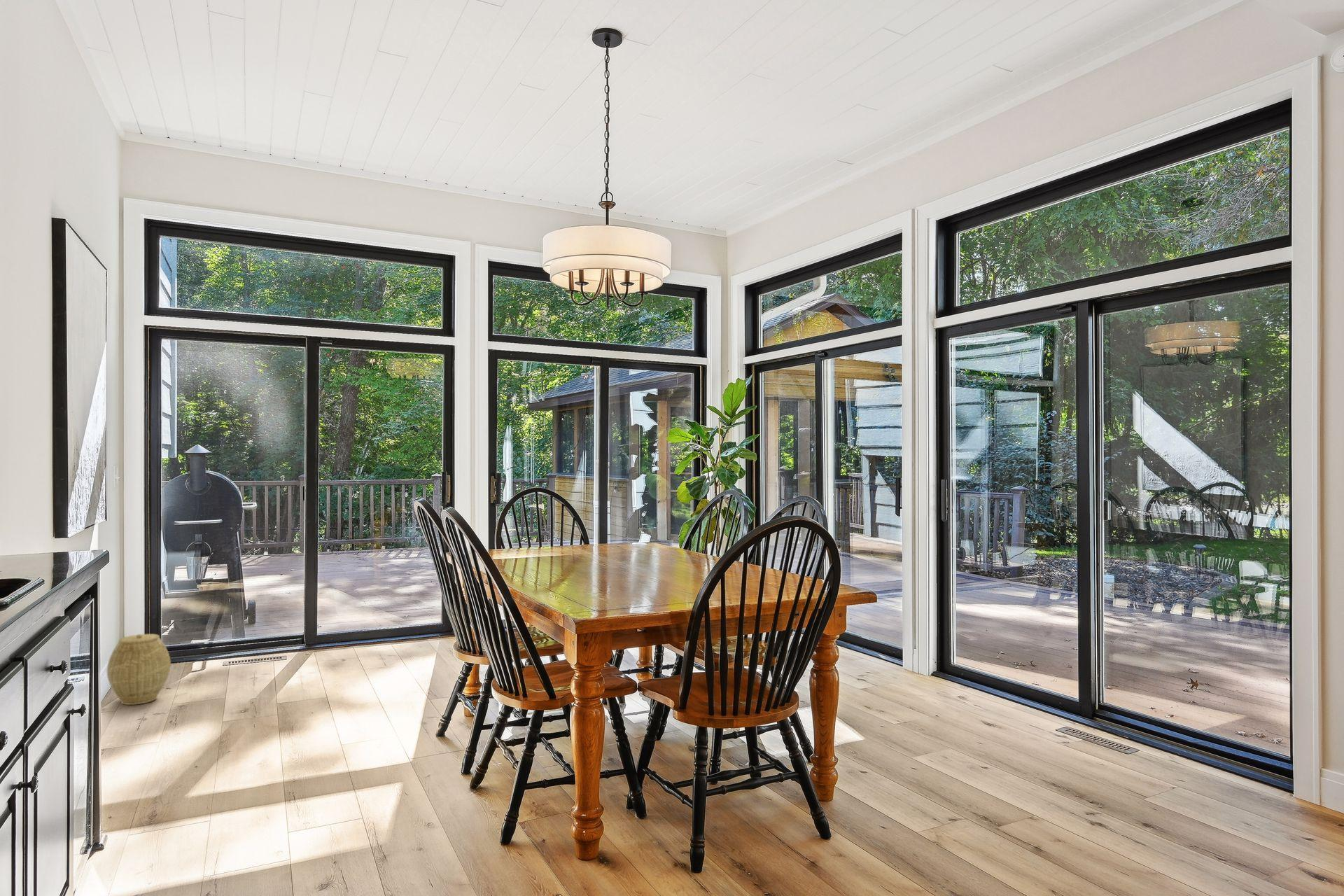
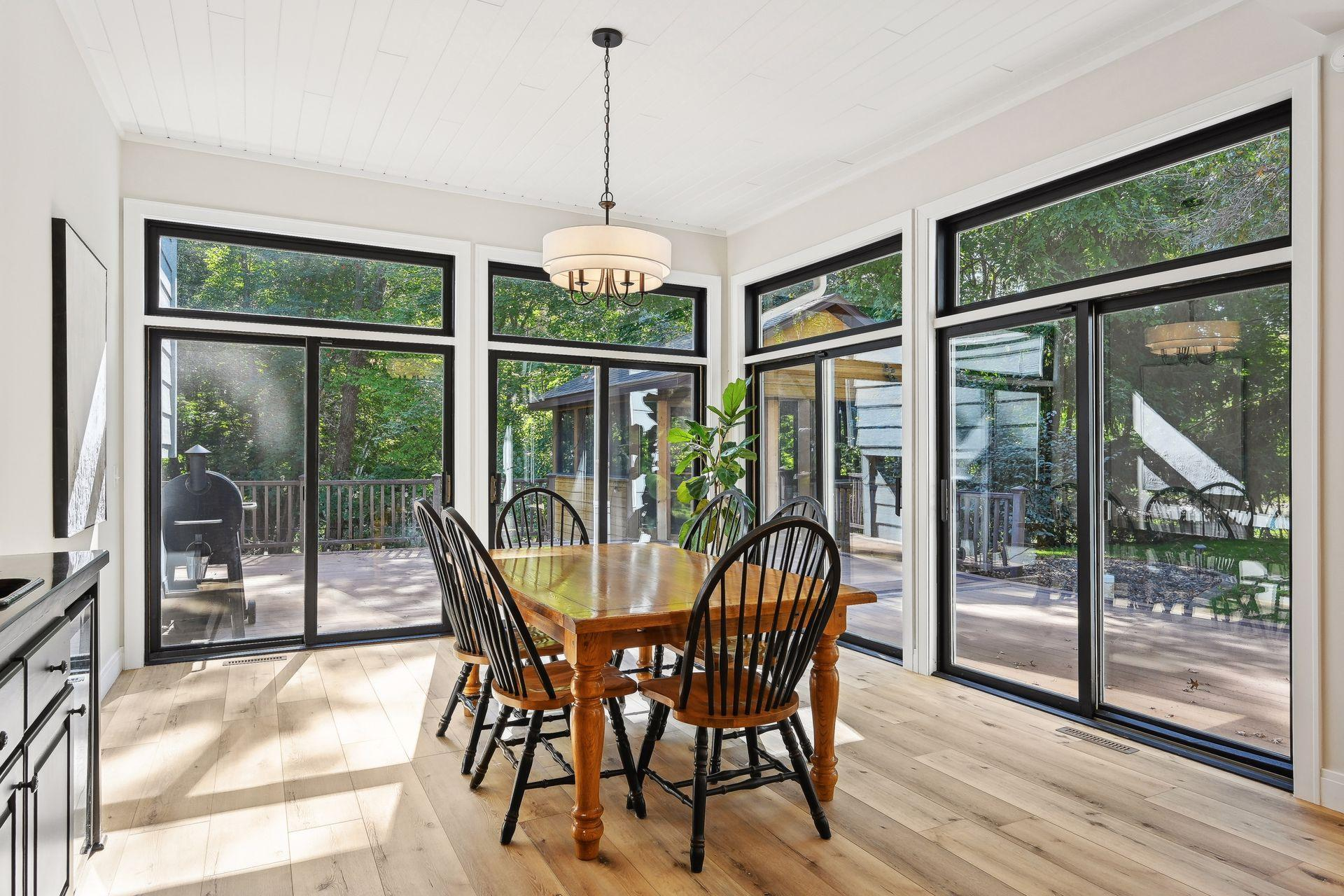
- woven basket (139, 667)
